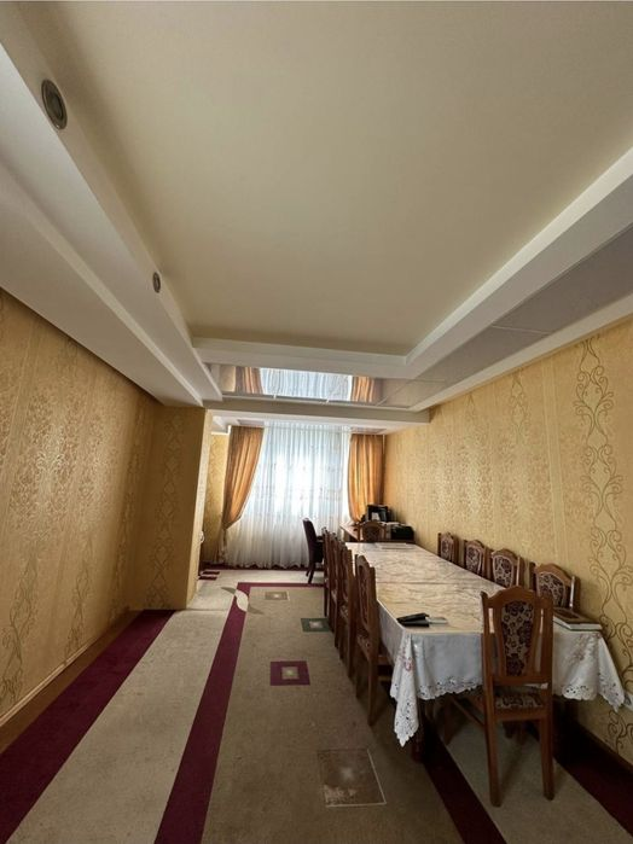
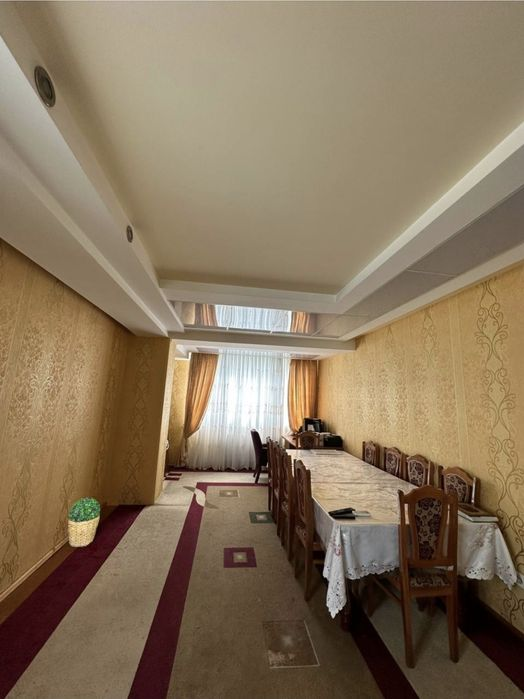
+ potted plant (83, 520)
